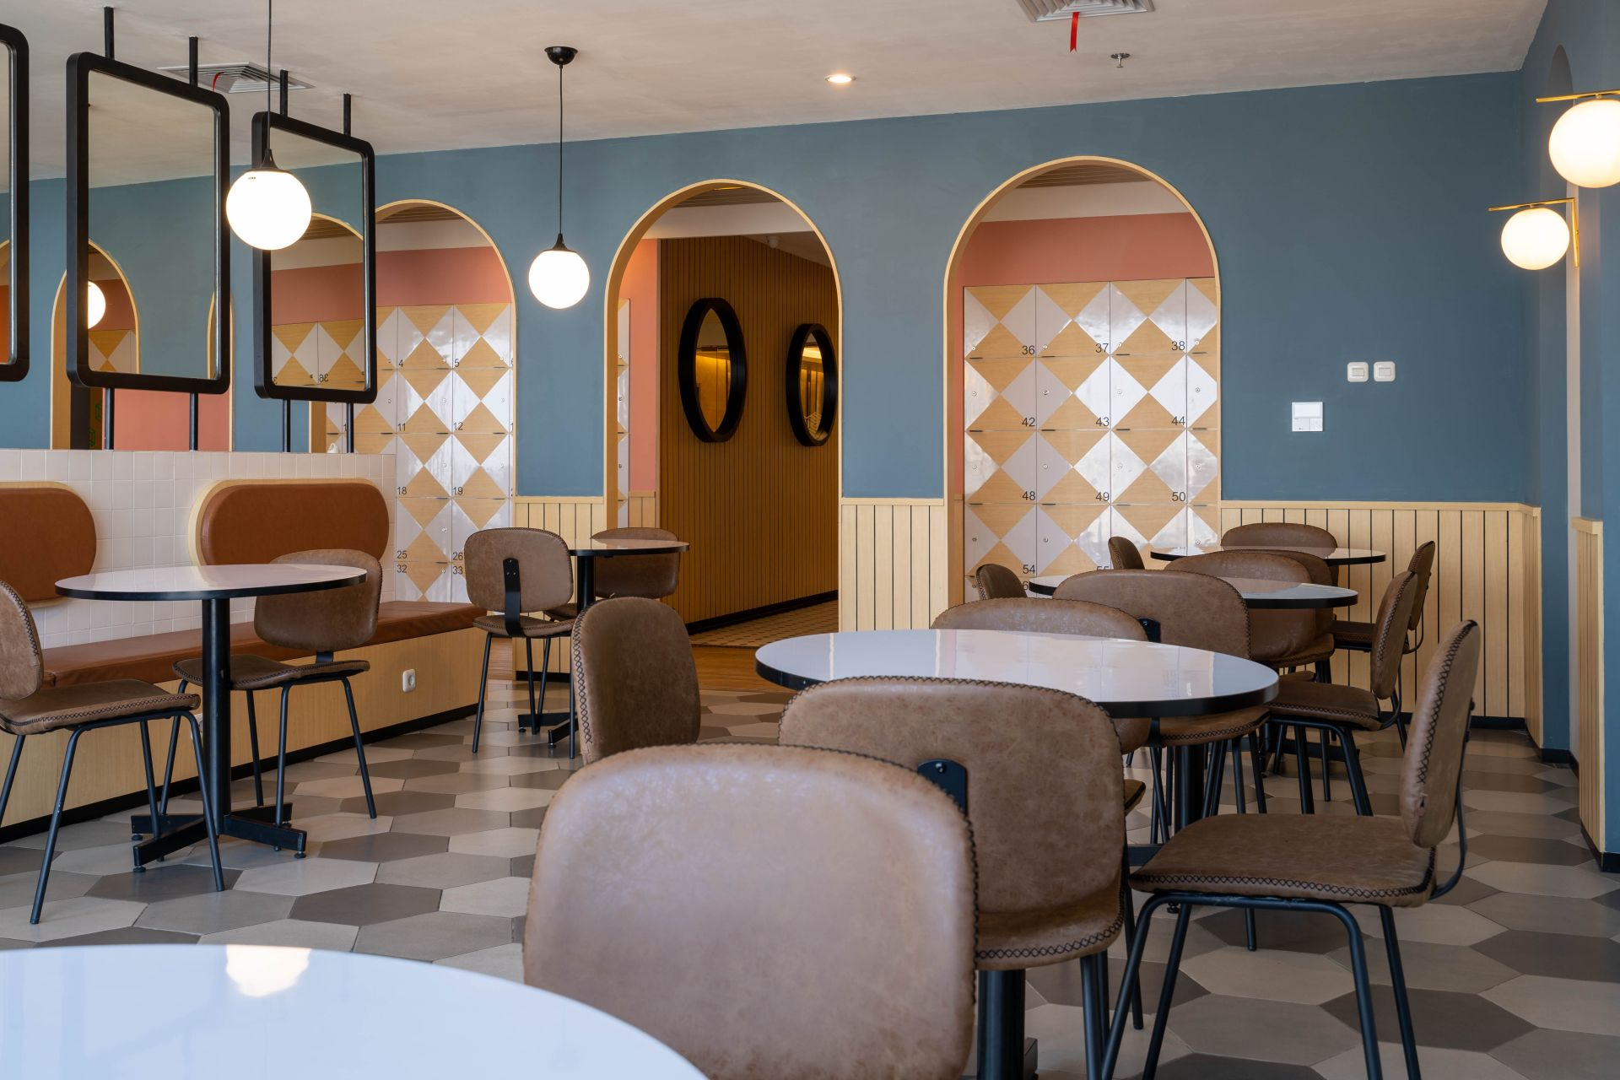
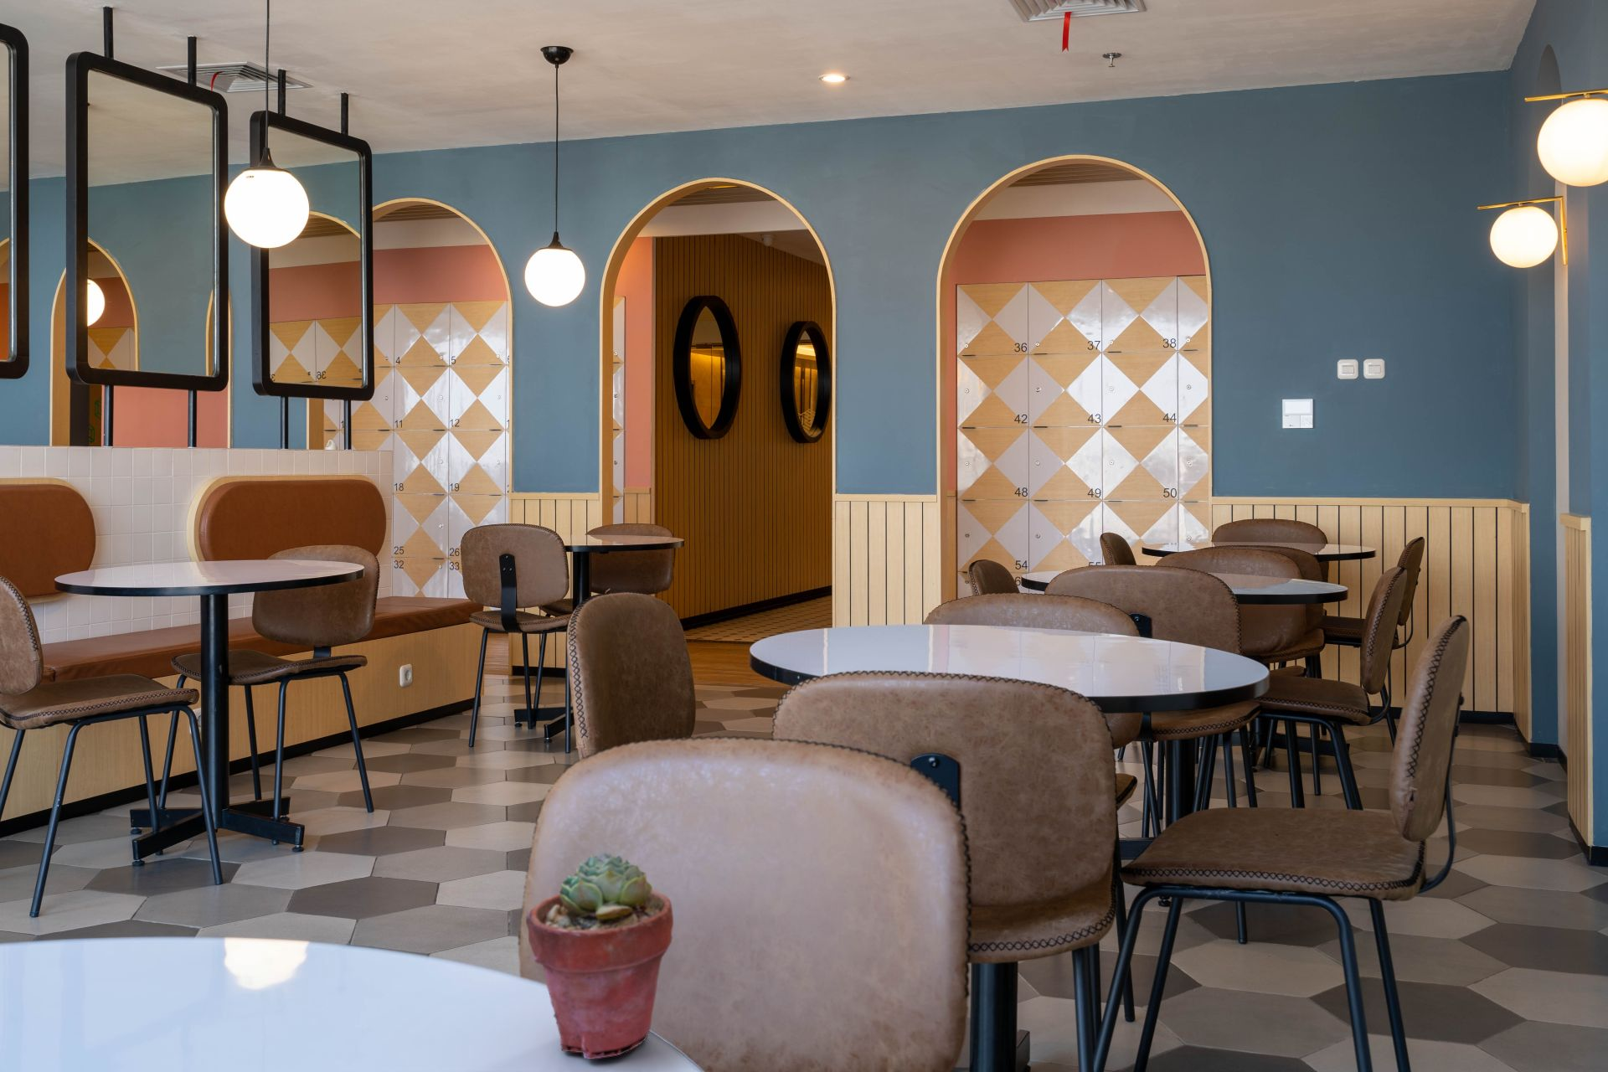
+ potted succulent (602, 945)
